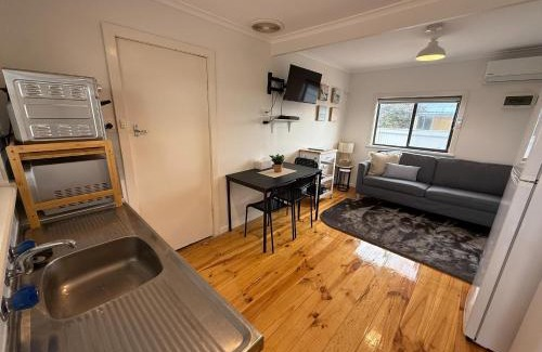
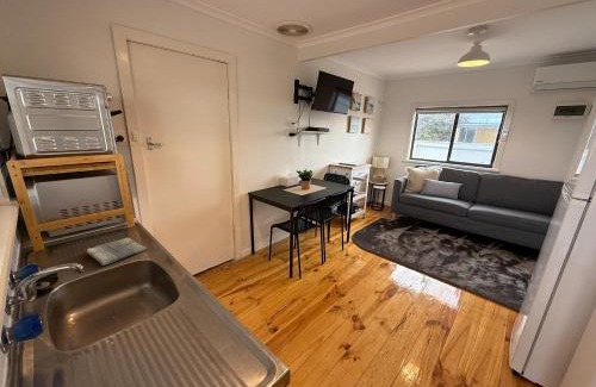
+ dish towel (116, 249)
